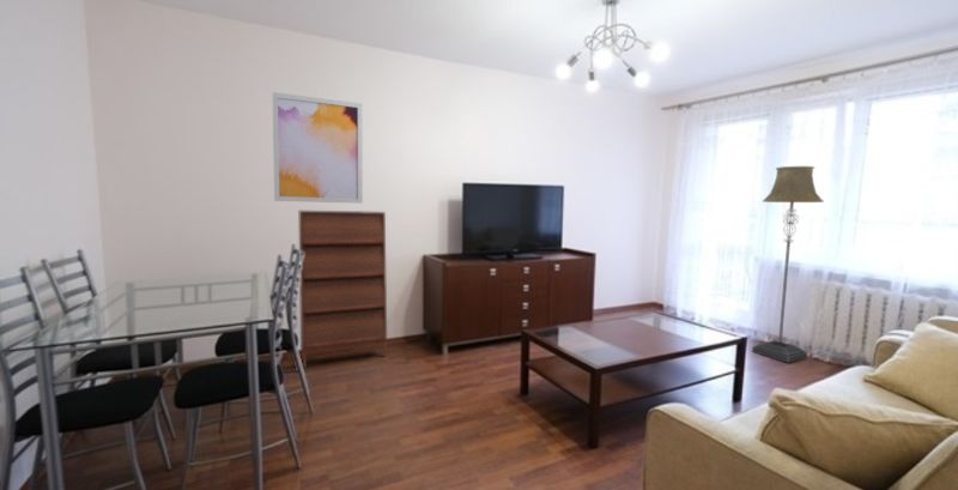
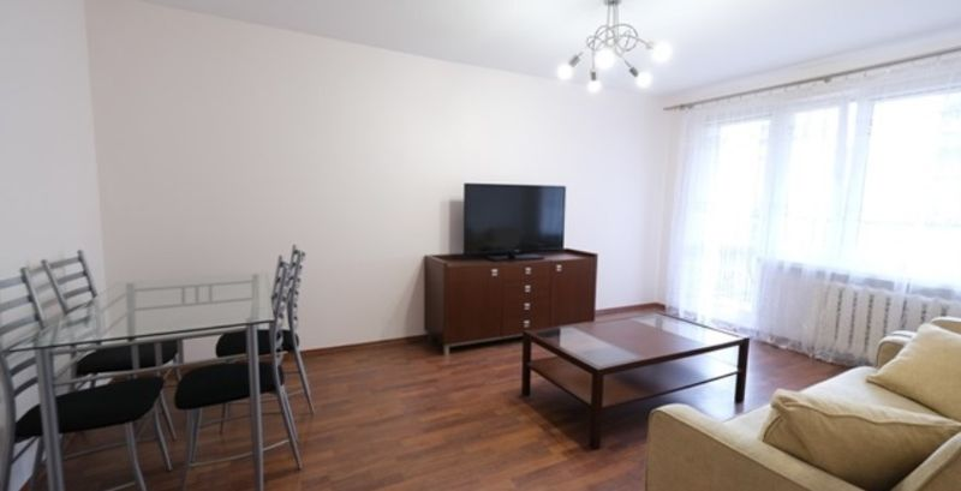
- floor lamp (786, 262)
- shoe cabinet (344, 285)
- wall art (319, 150)
